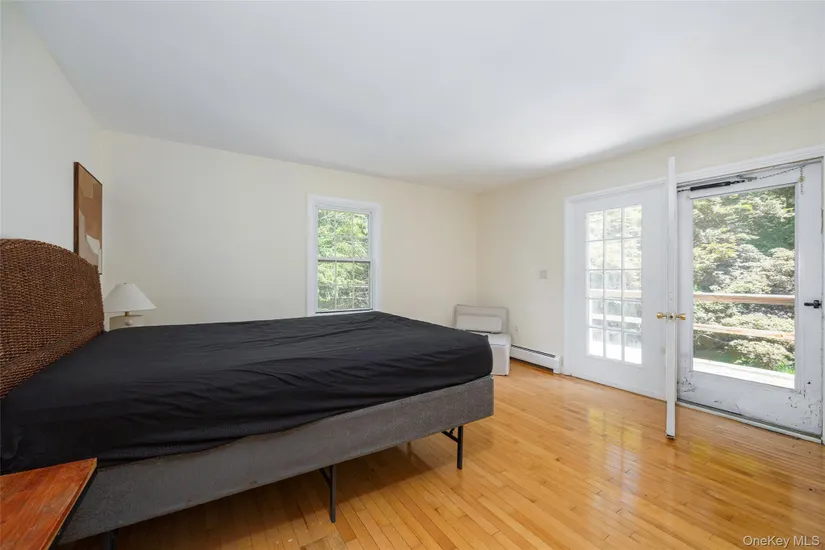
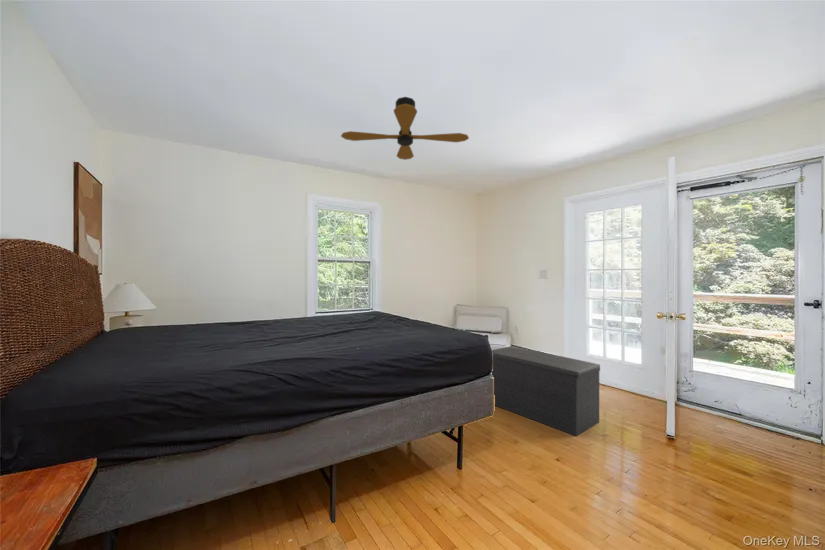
+ ceiling fan (405, 122)
+ bench (538, 384)
